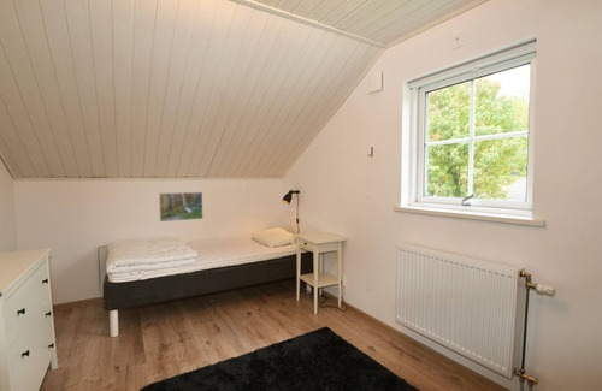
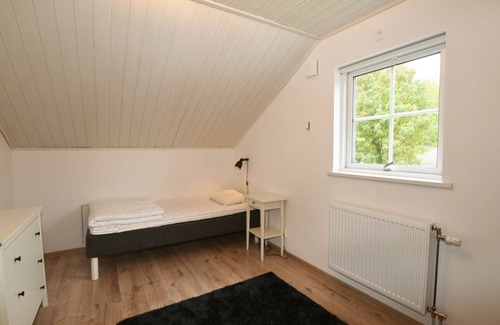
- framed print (181, 206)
